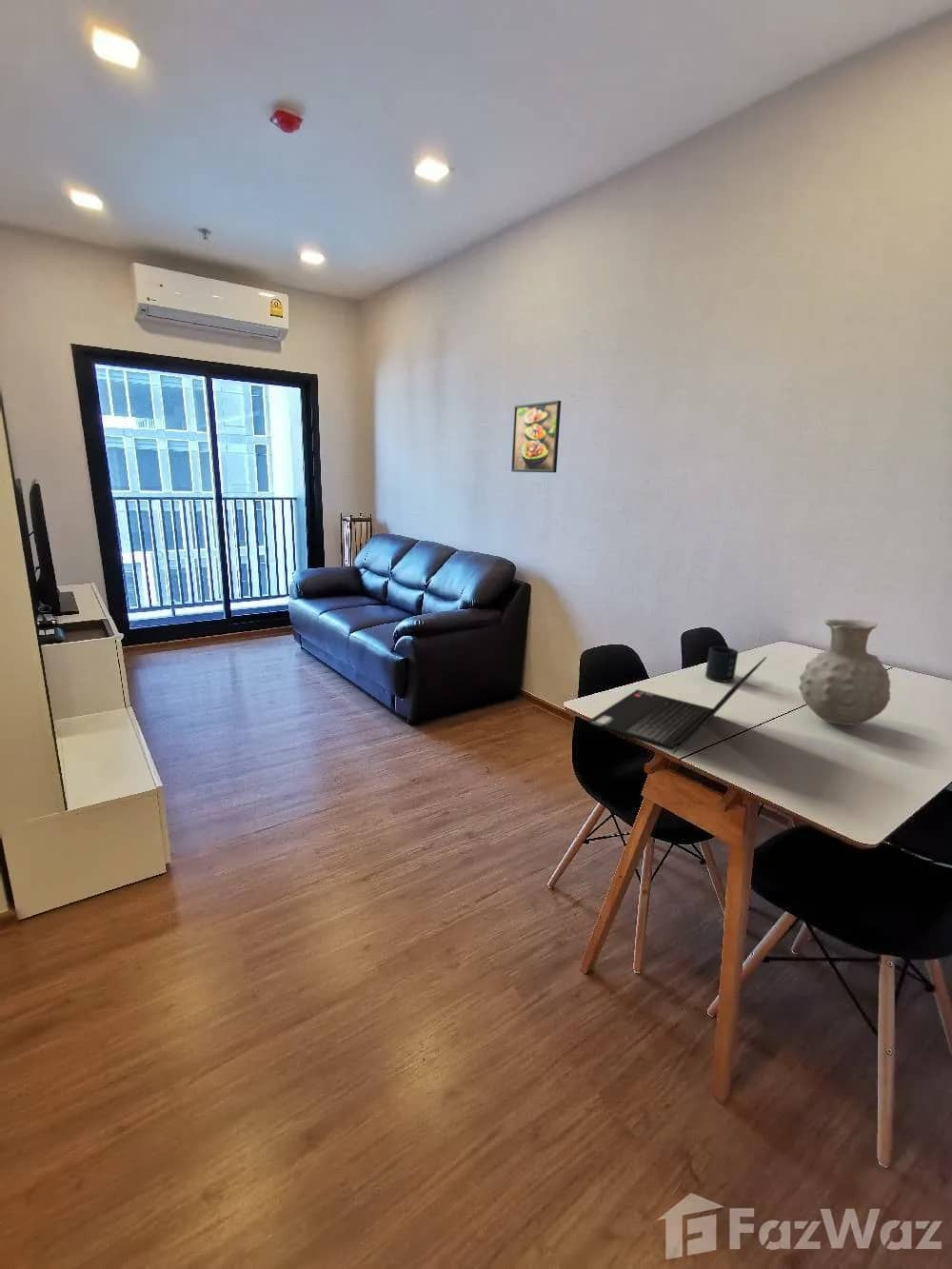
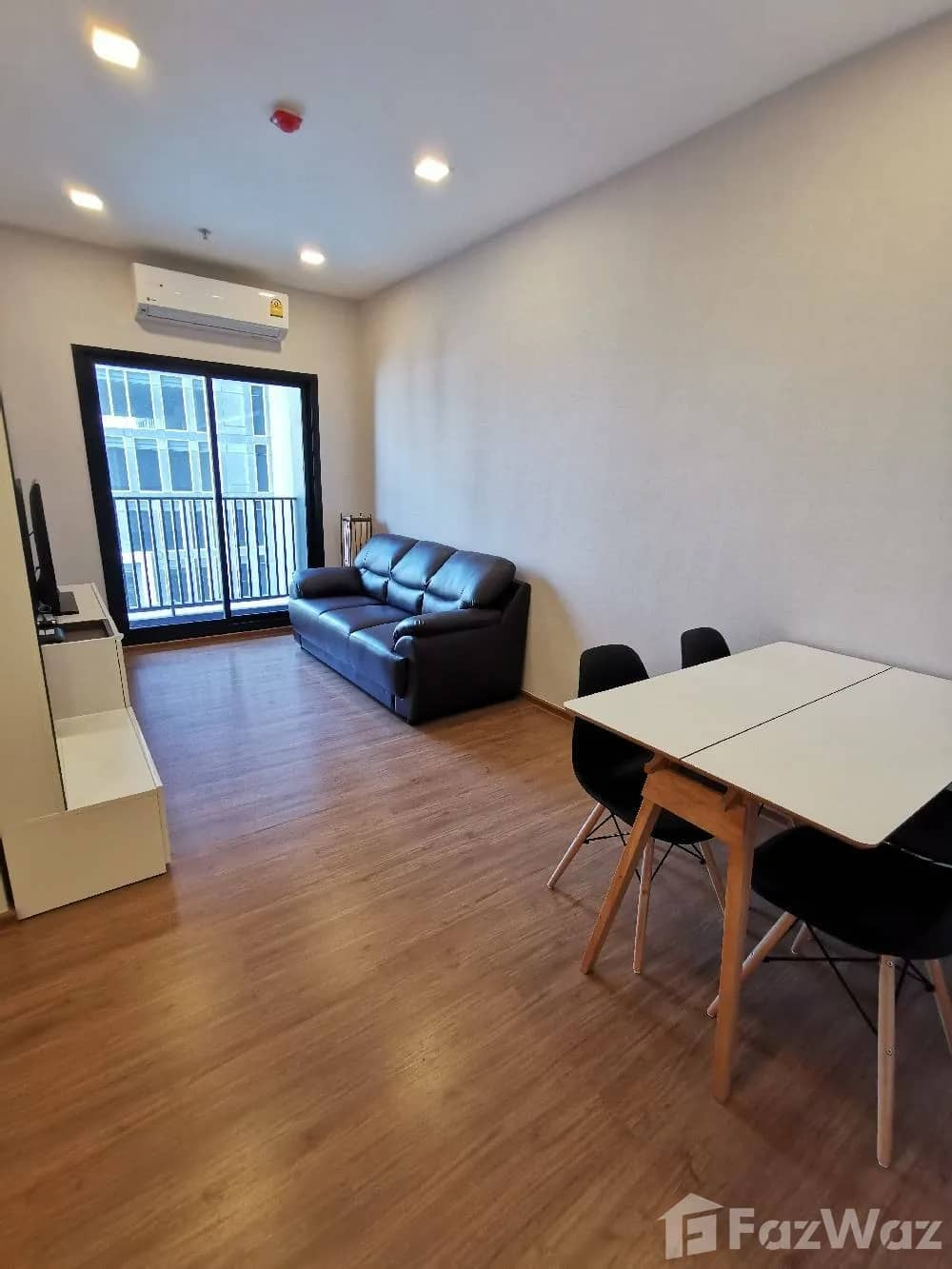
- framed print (534, 438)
- laptop computer (675, 699)
- vase (846, 673)
- mug (722, 662)
